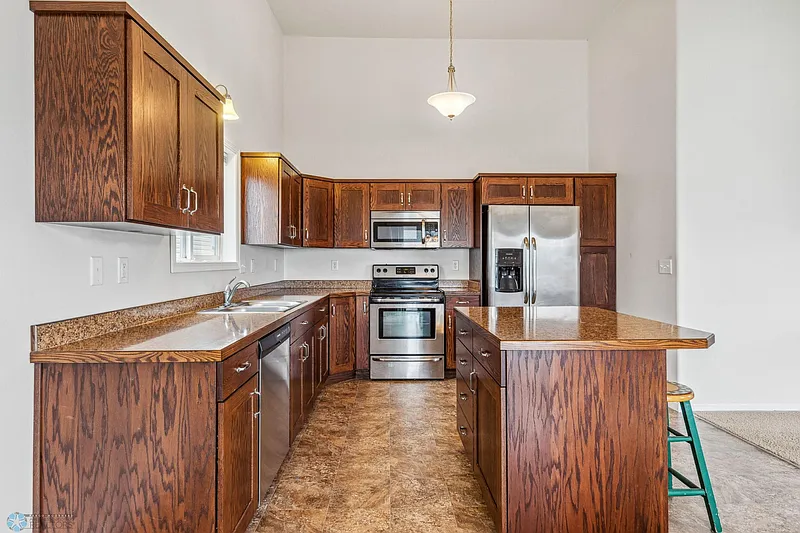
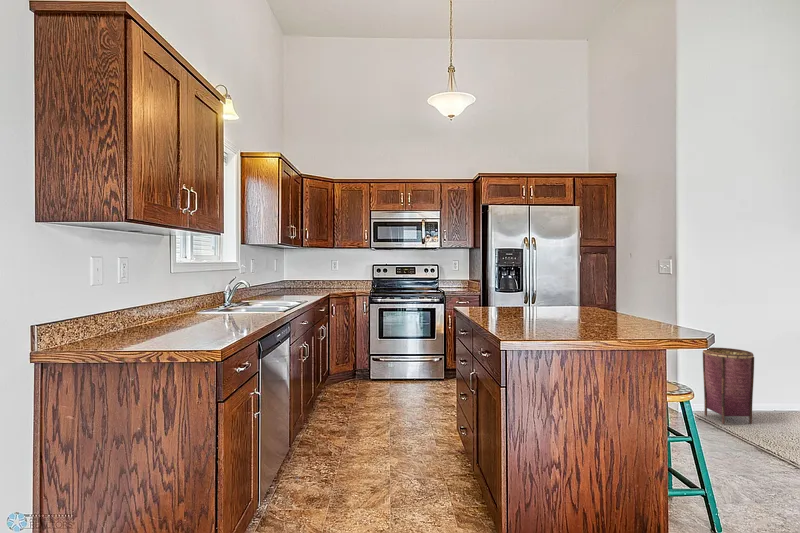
+ woven basket (727, 385)
